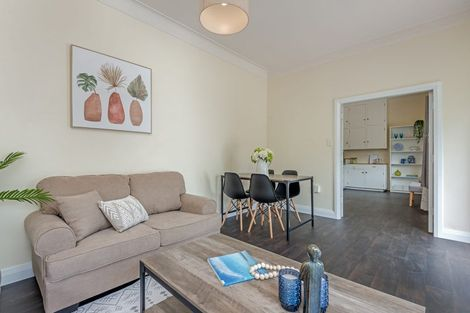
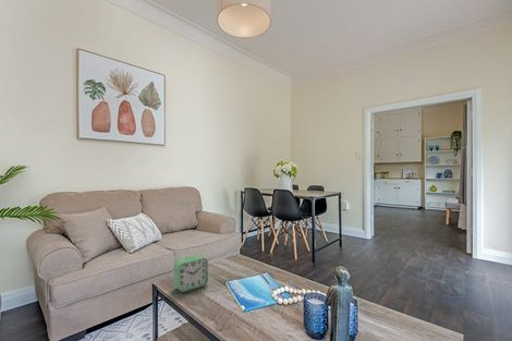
+ alarm clock (191, 272)
